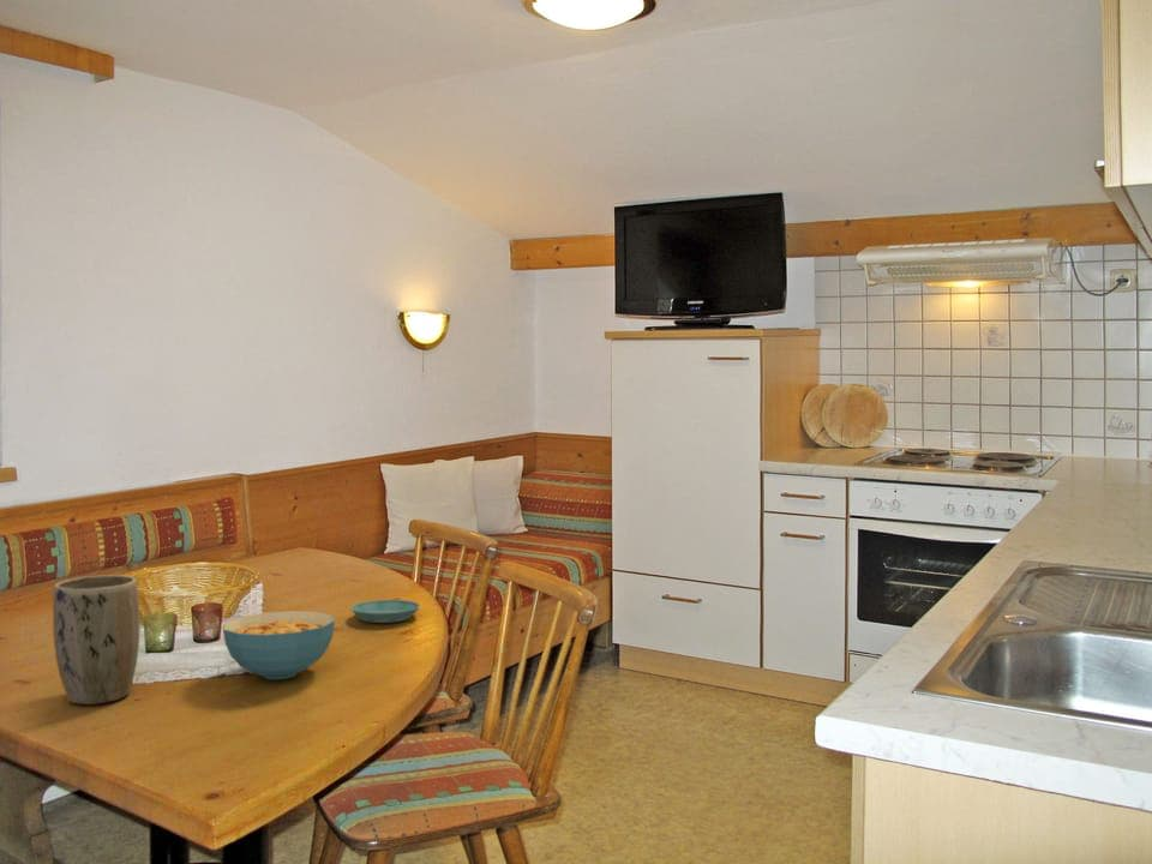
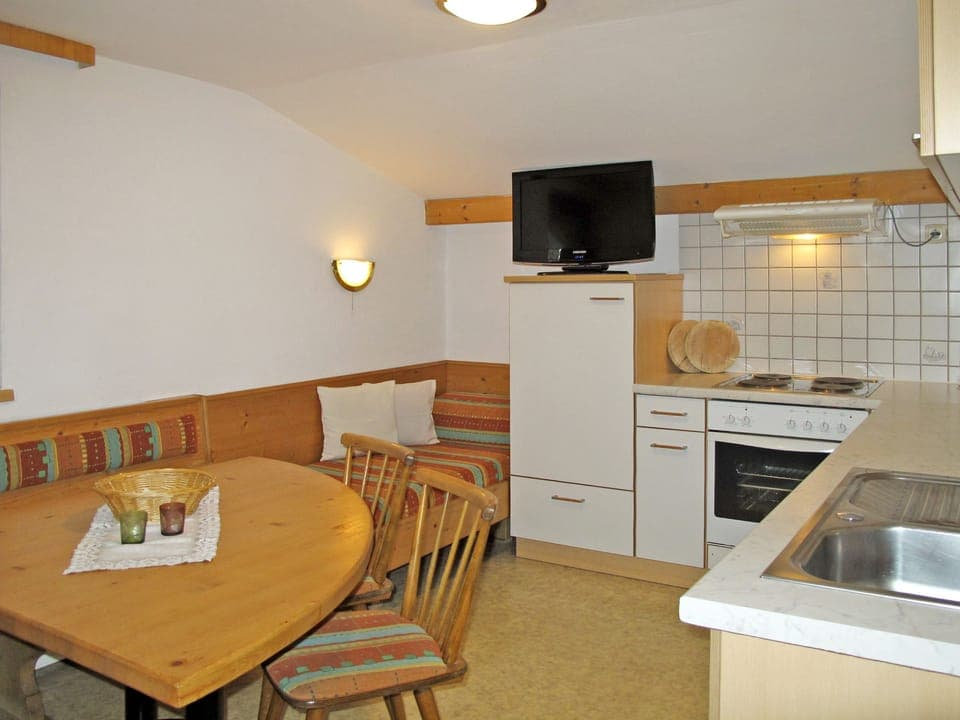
- saucer (385, 612)
- cereal bowl (280, 648)
- plant pot (97, 638)
